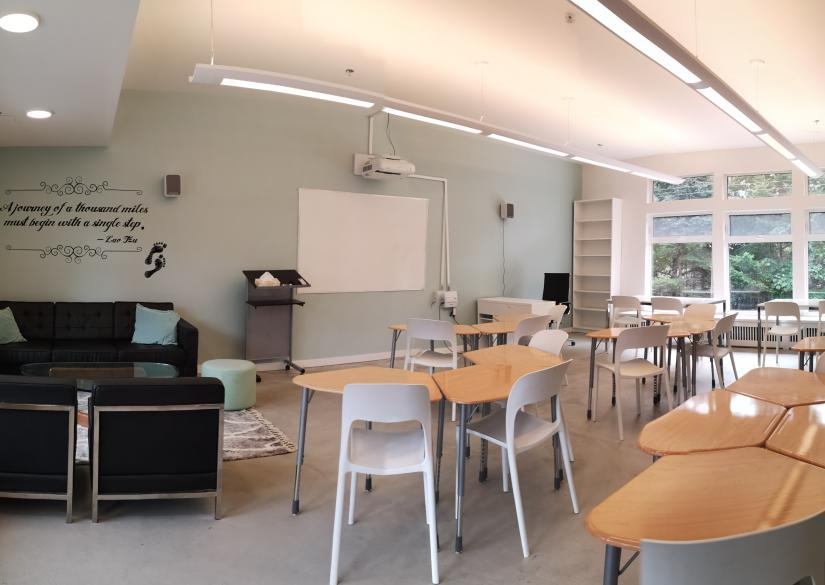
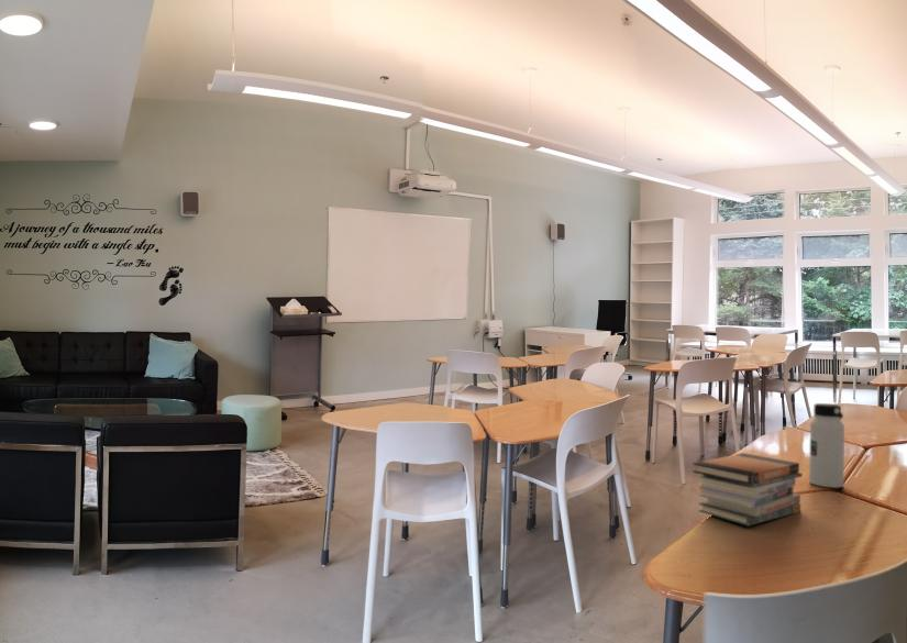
+ book stack (746, 487)
+ water bottle (827, 444)
